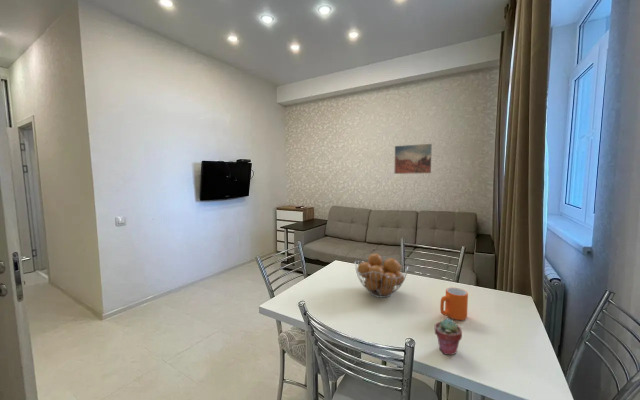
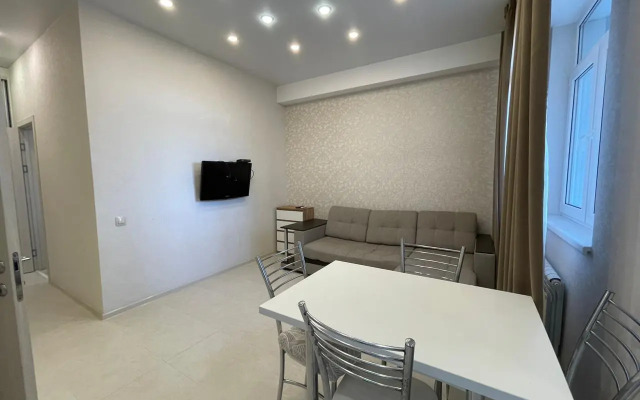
- potted succulent (448, 334)
- fruit basket (380, 274)
- wall art (412, 159)
- mug (454, 304)
